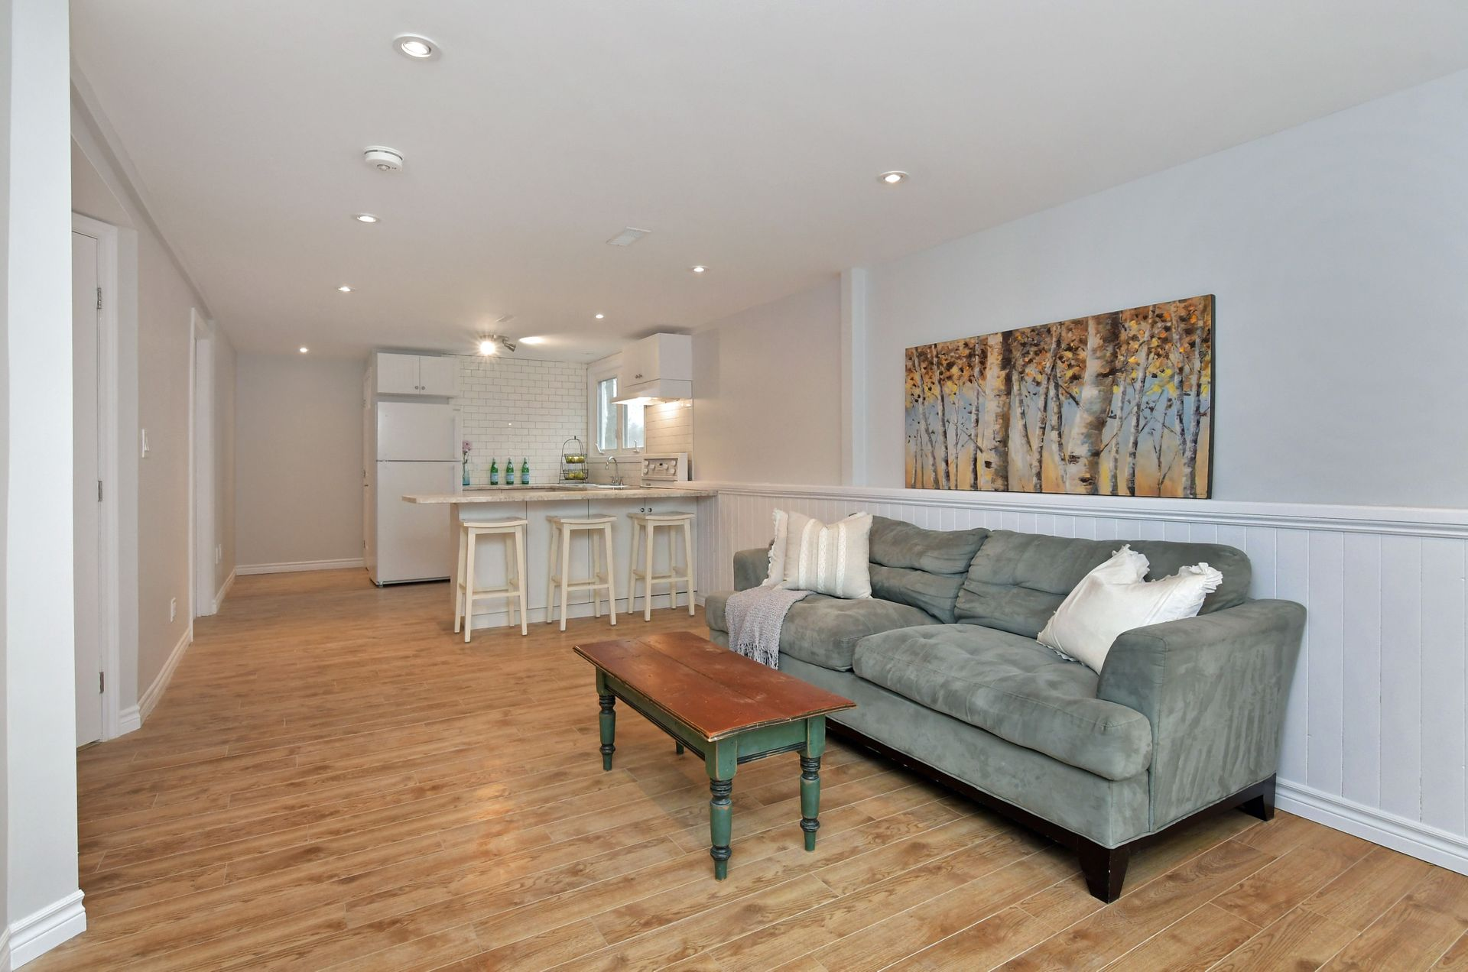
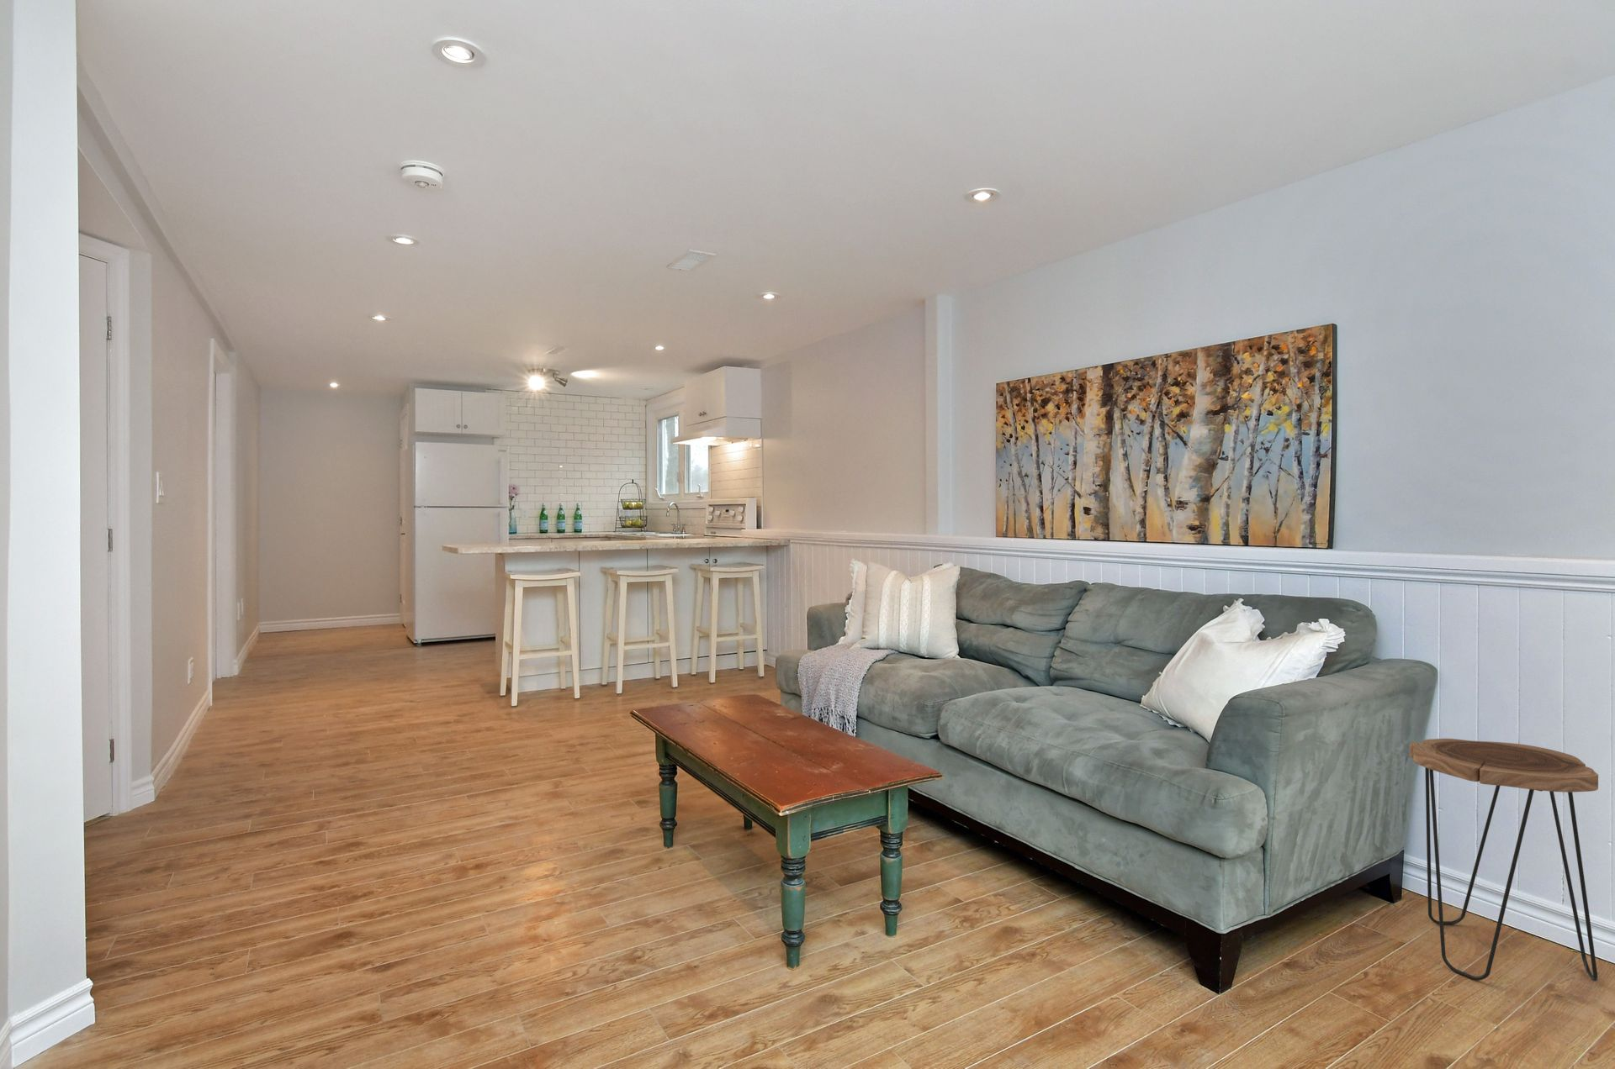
+ side table (1512, 859)
